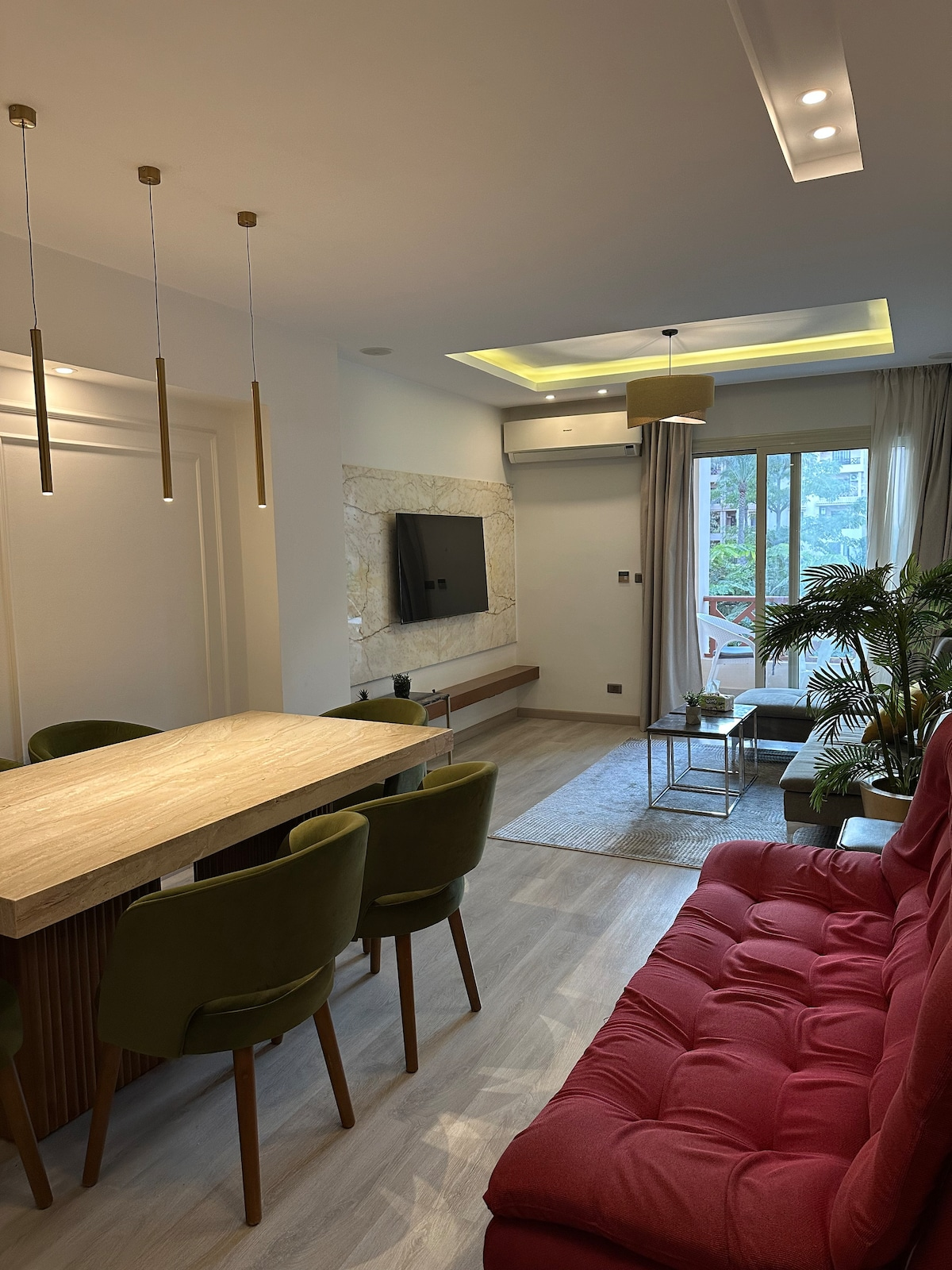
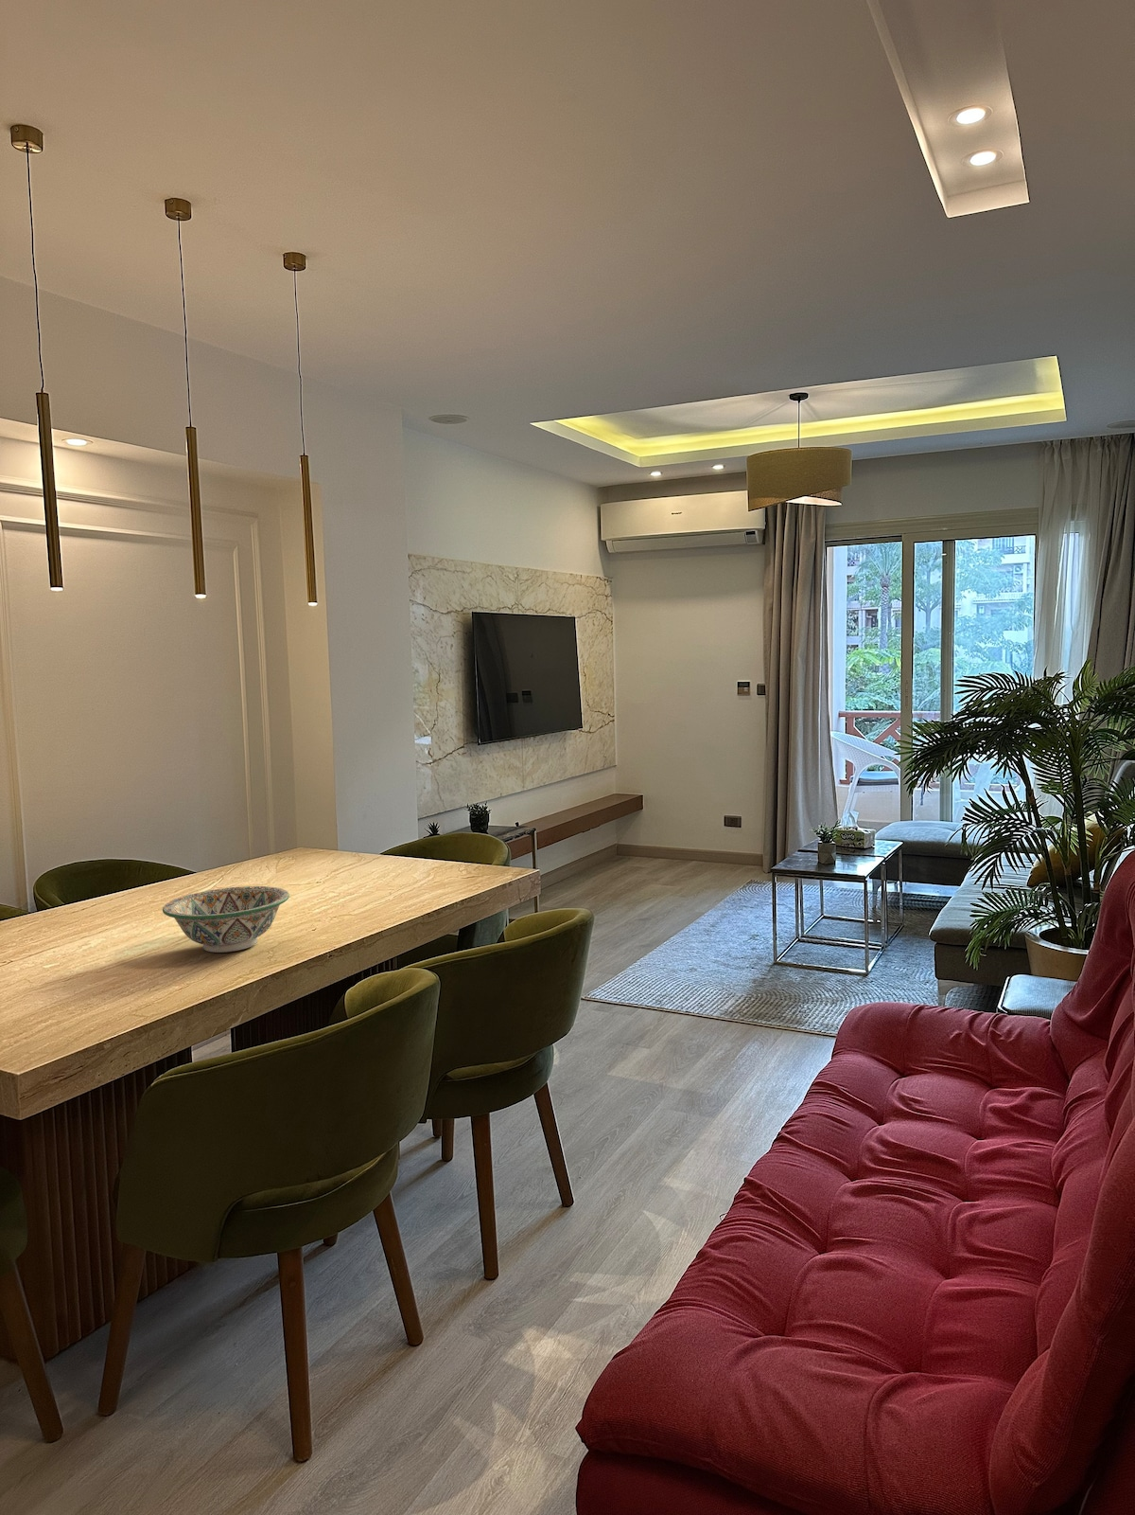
+ decorative bowl (228, 922)
